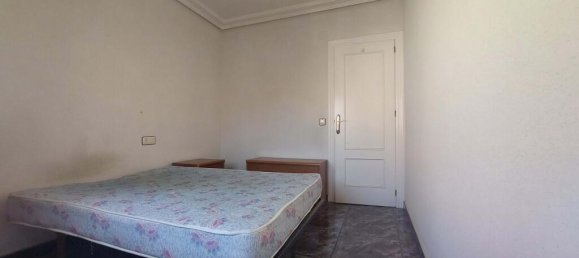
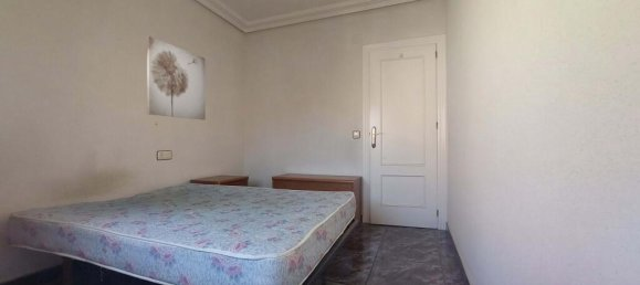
+ wall art (179, 83)
